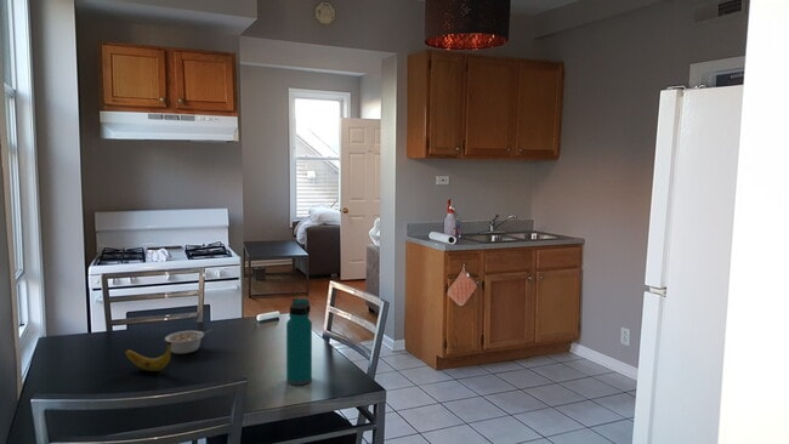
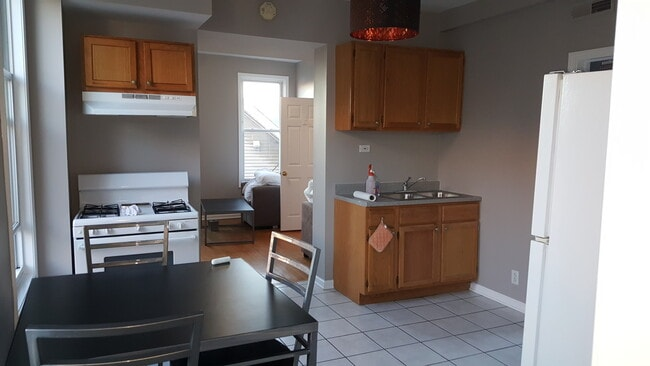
- legume (186, 341)
- water bottle (299, 340)
- banana (144, 357)
